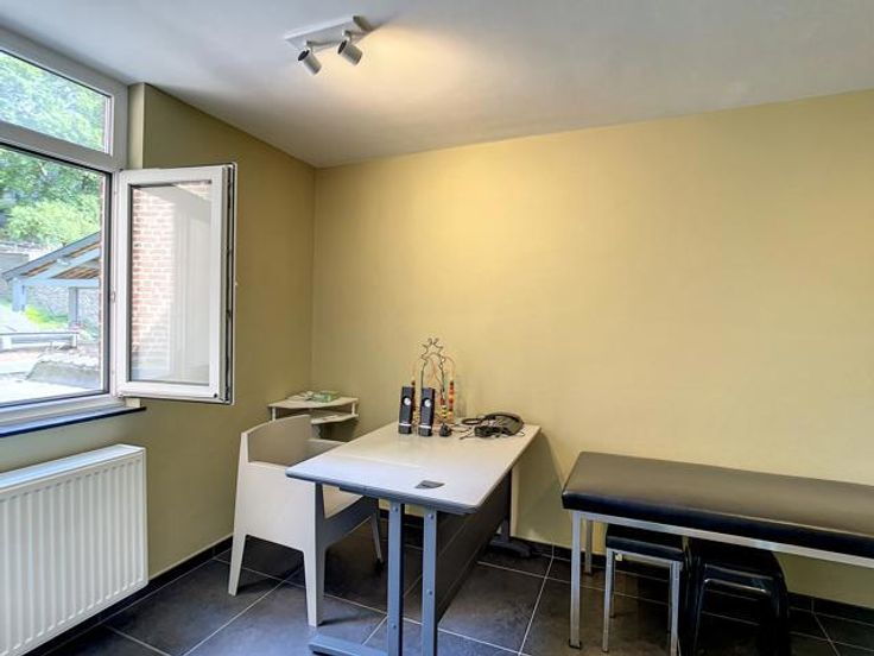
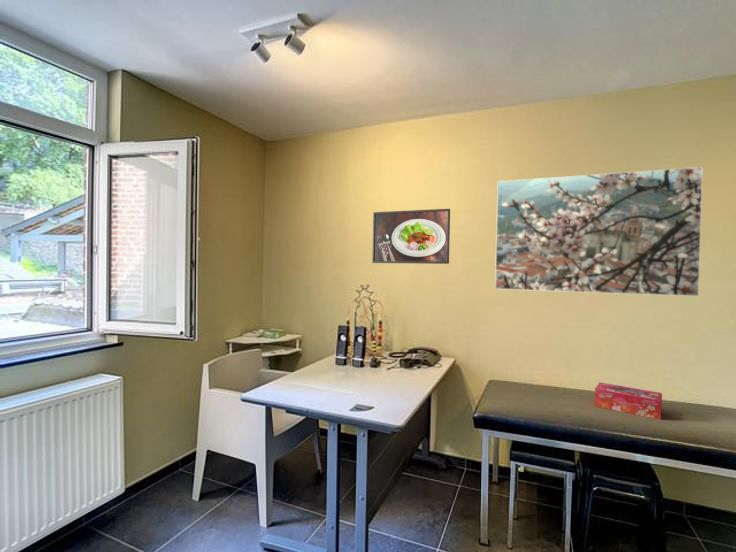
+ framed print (409, 237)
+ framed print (588, 233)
+ tissue box (627, 399)
